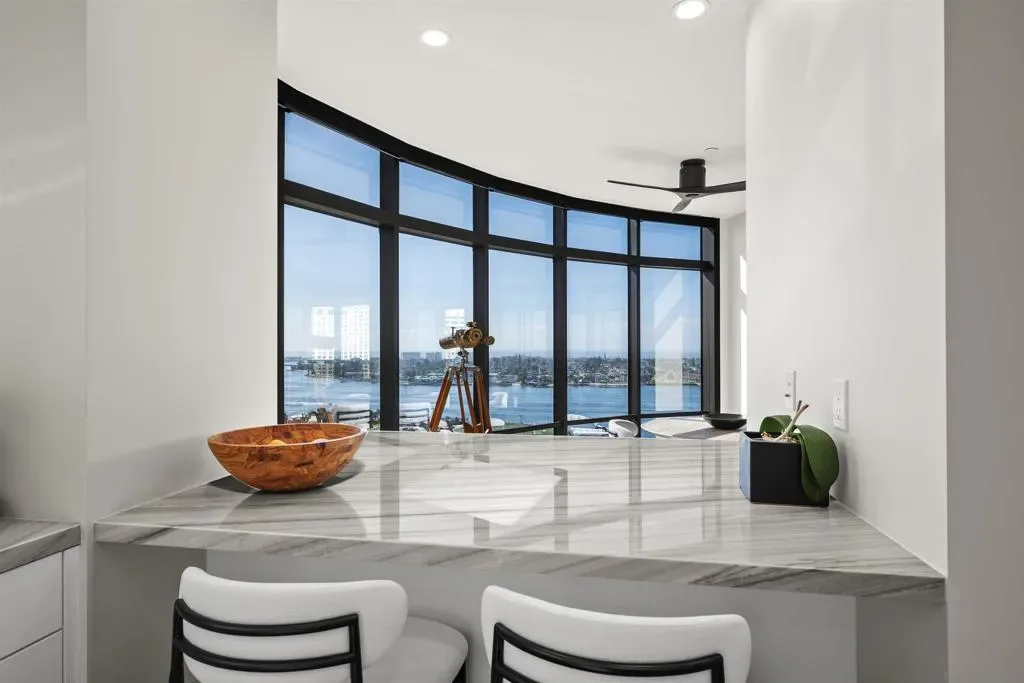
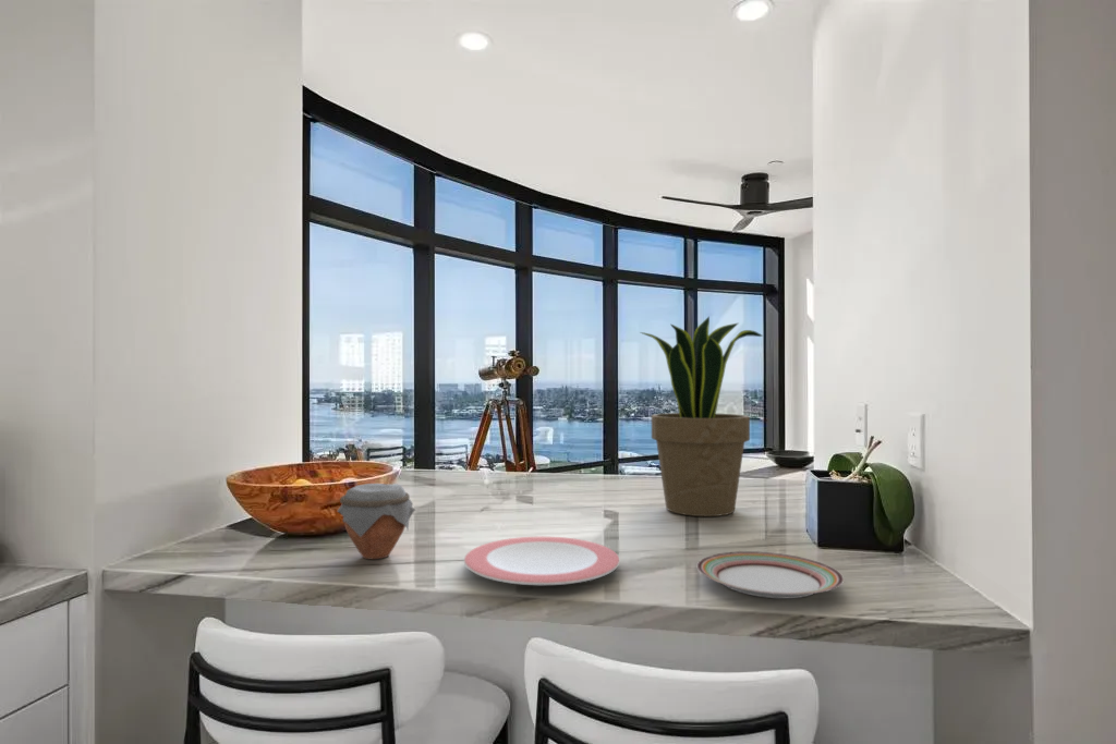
+ plate (542, 561)
+ plate (767, 576)
+ potted plant (700, 411)
+ jar (376, 521)
